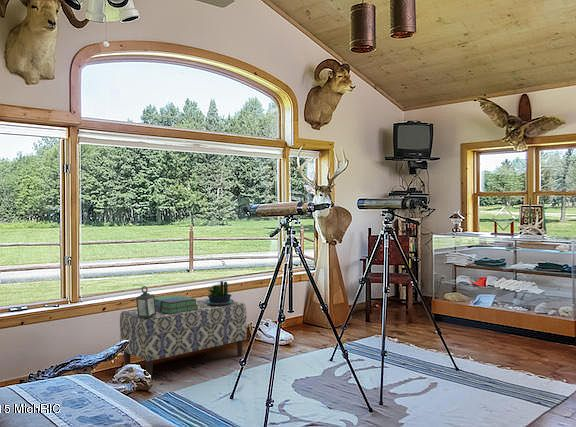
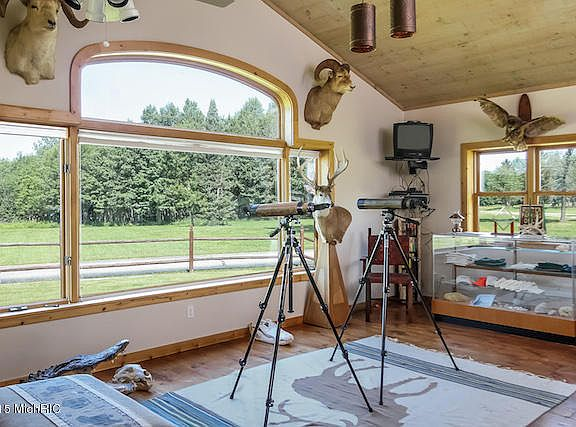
- stack of books (172, 303)
- lantern (147, 301)
- bench (185, 334)
- potted plant (218, 292)
